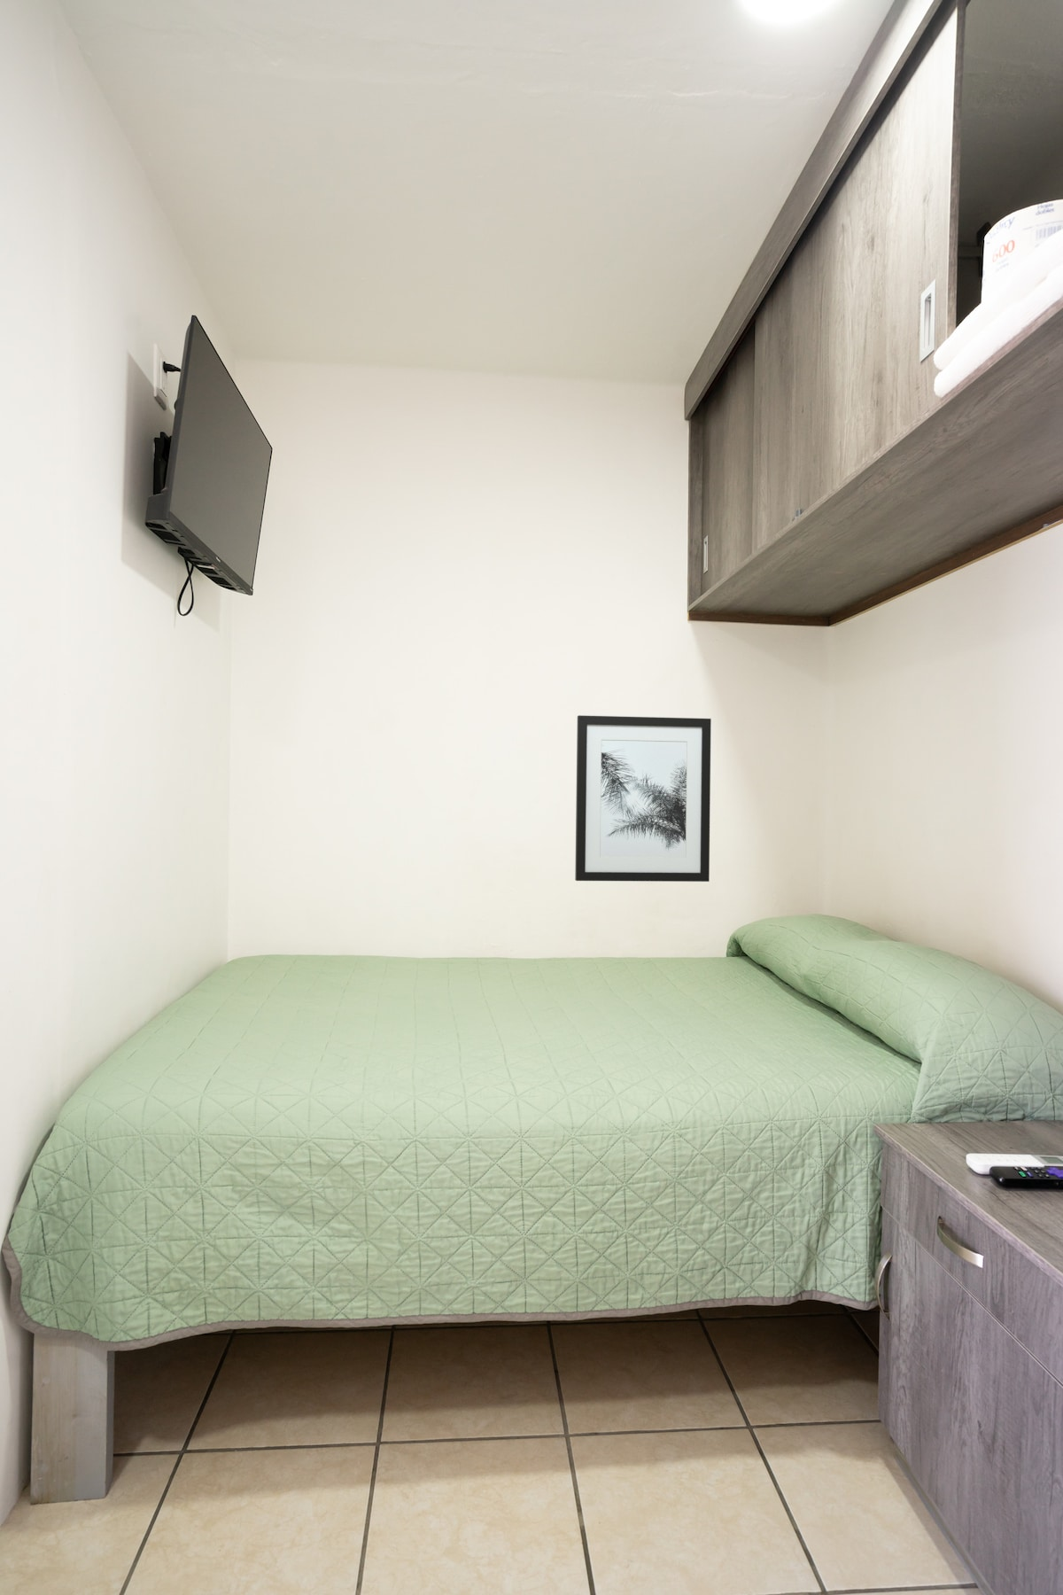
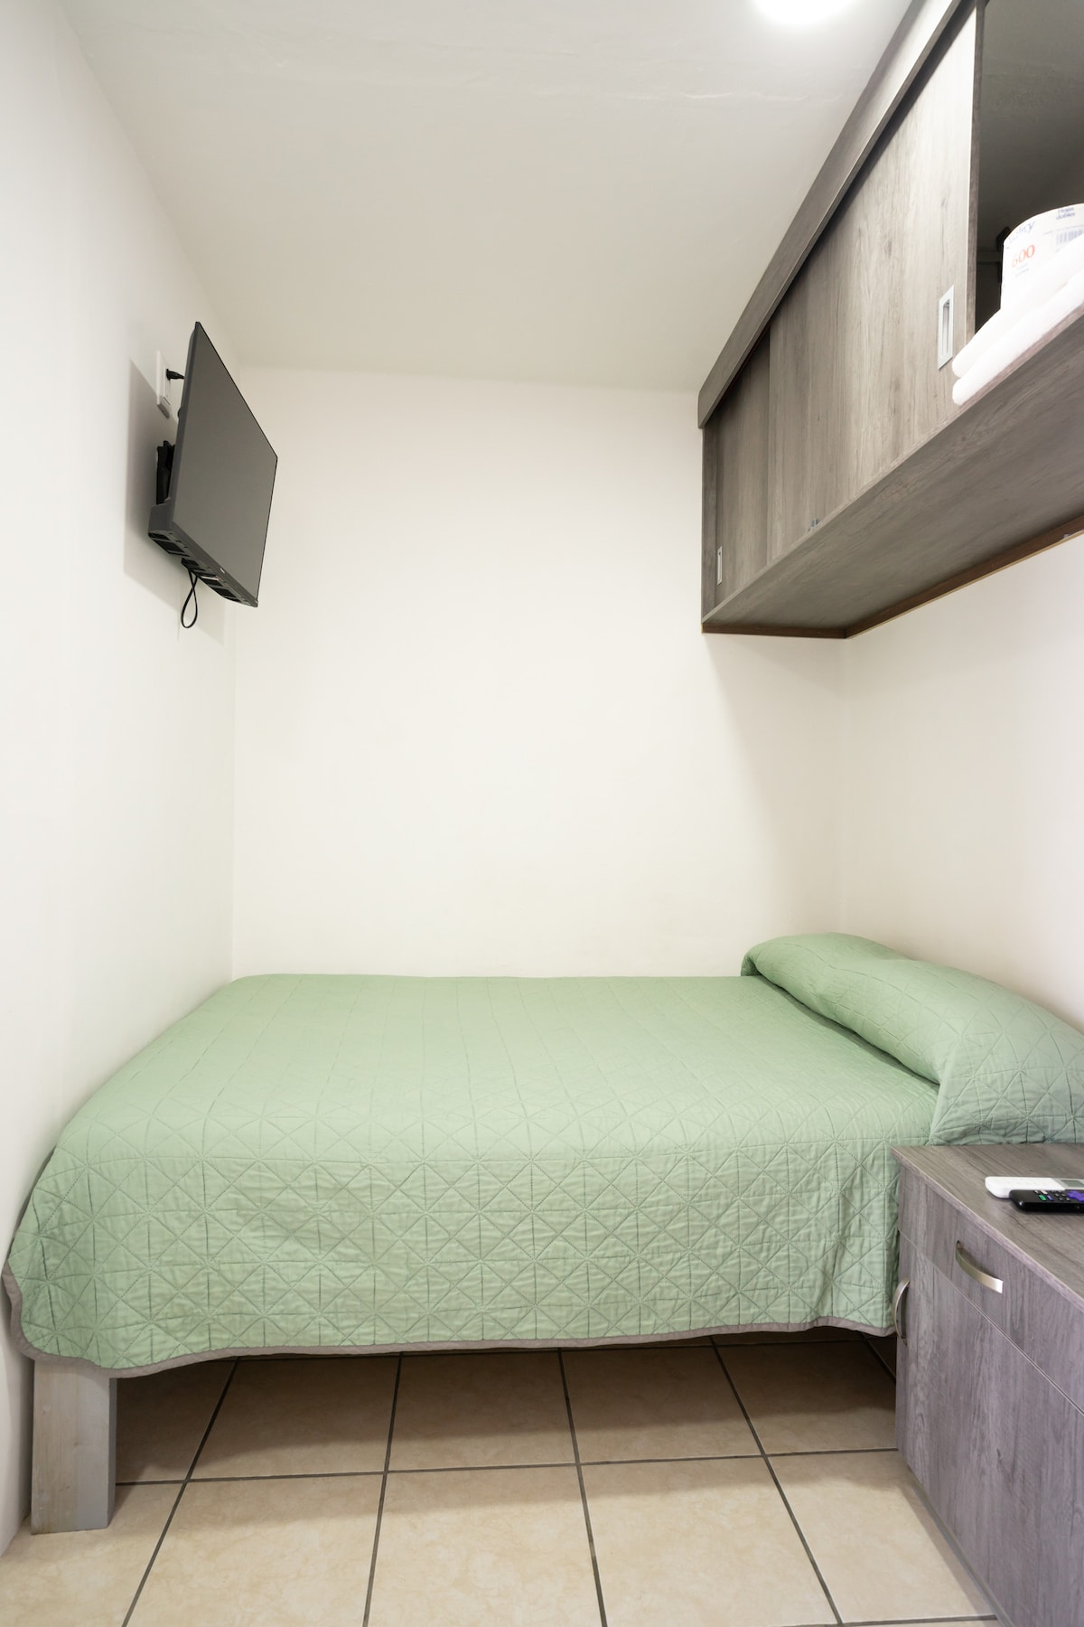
- wall art (643, 799)
